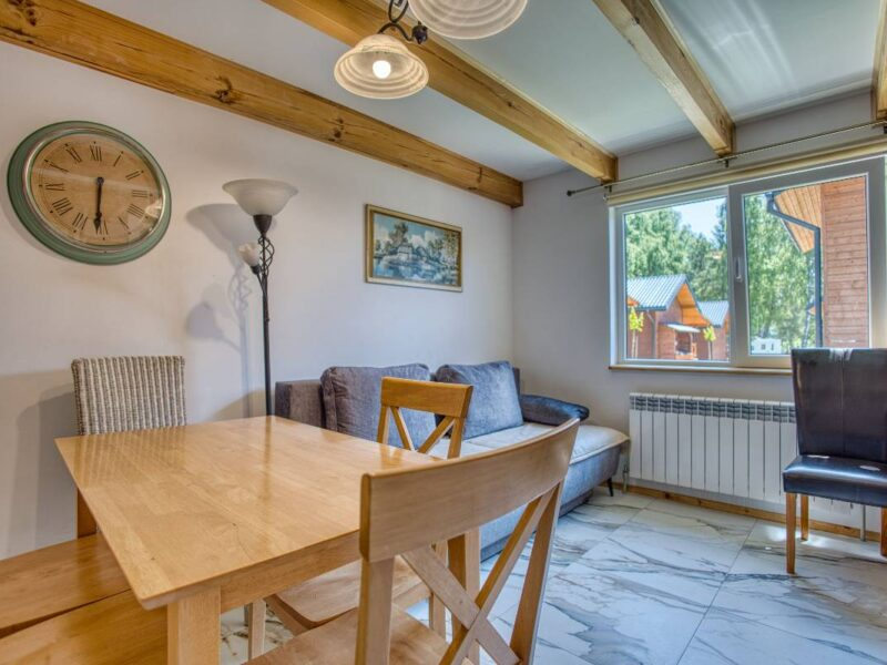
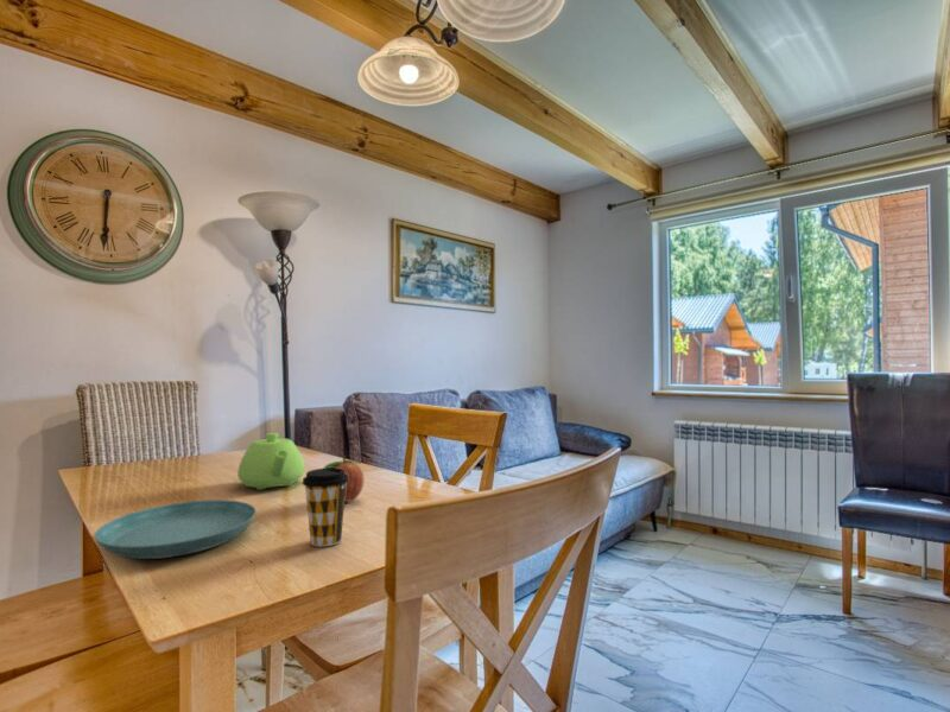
+ teapot (273, 459)
+ saucer (180, 528)
+ coffee cup (325, 506)
+ fruit (348, 478)
